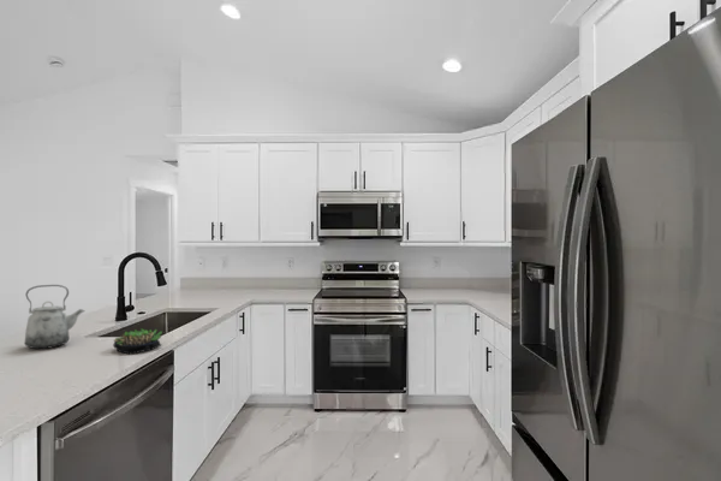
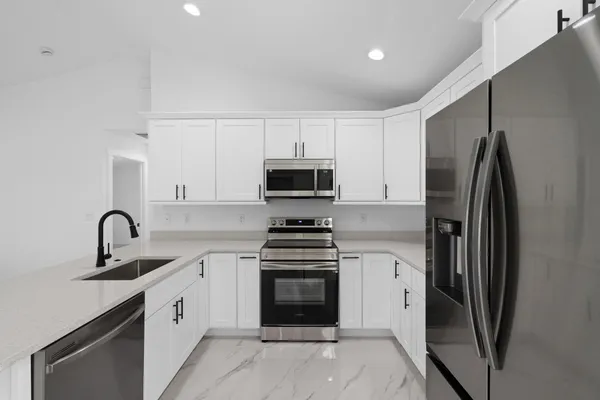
- kettle (55, 314)
- succulent plant (138, 338)
